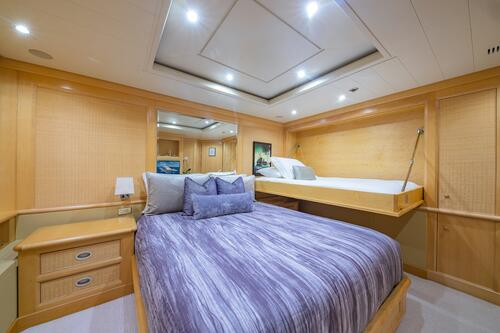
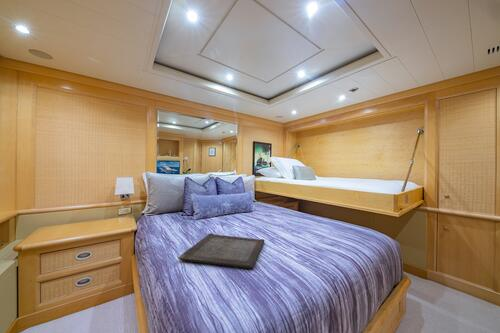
+ serving tray (226, 248)
